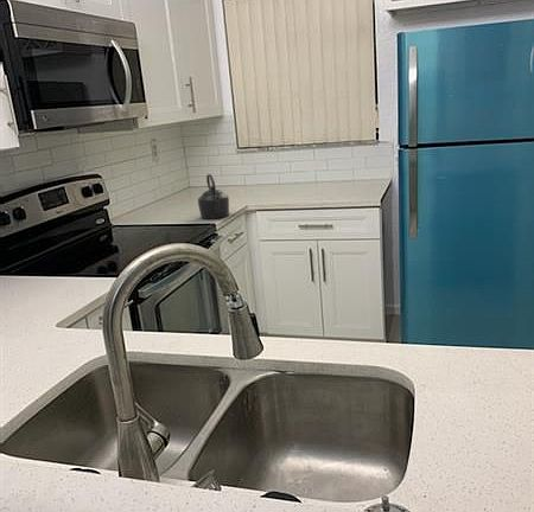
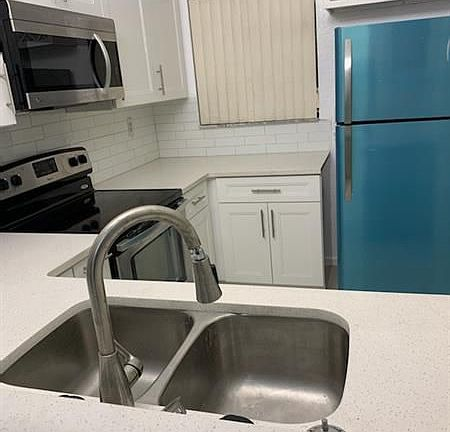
- kettle (214, 196)
